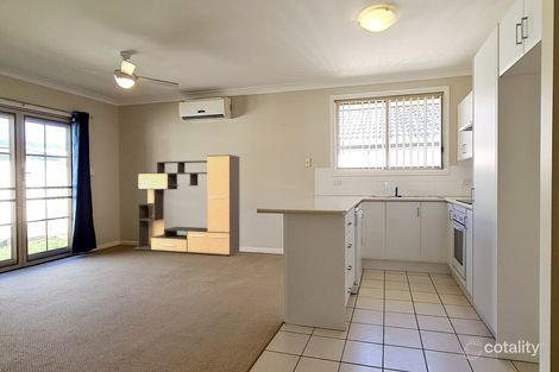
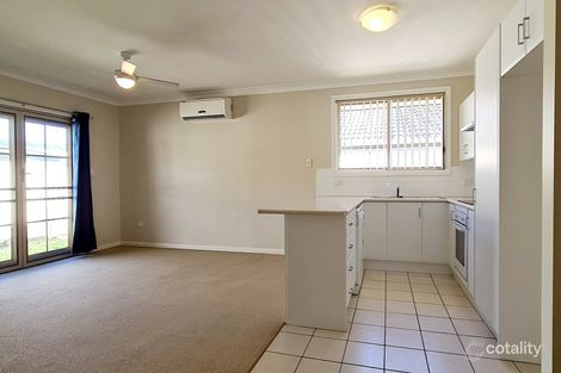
- media console (176, 188)
